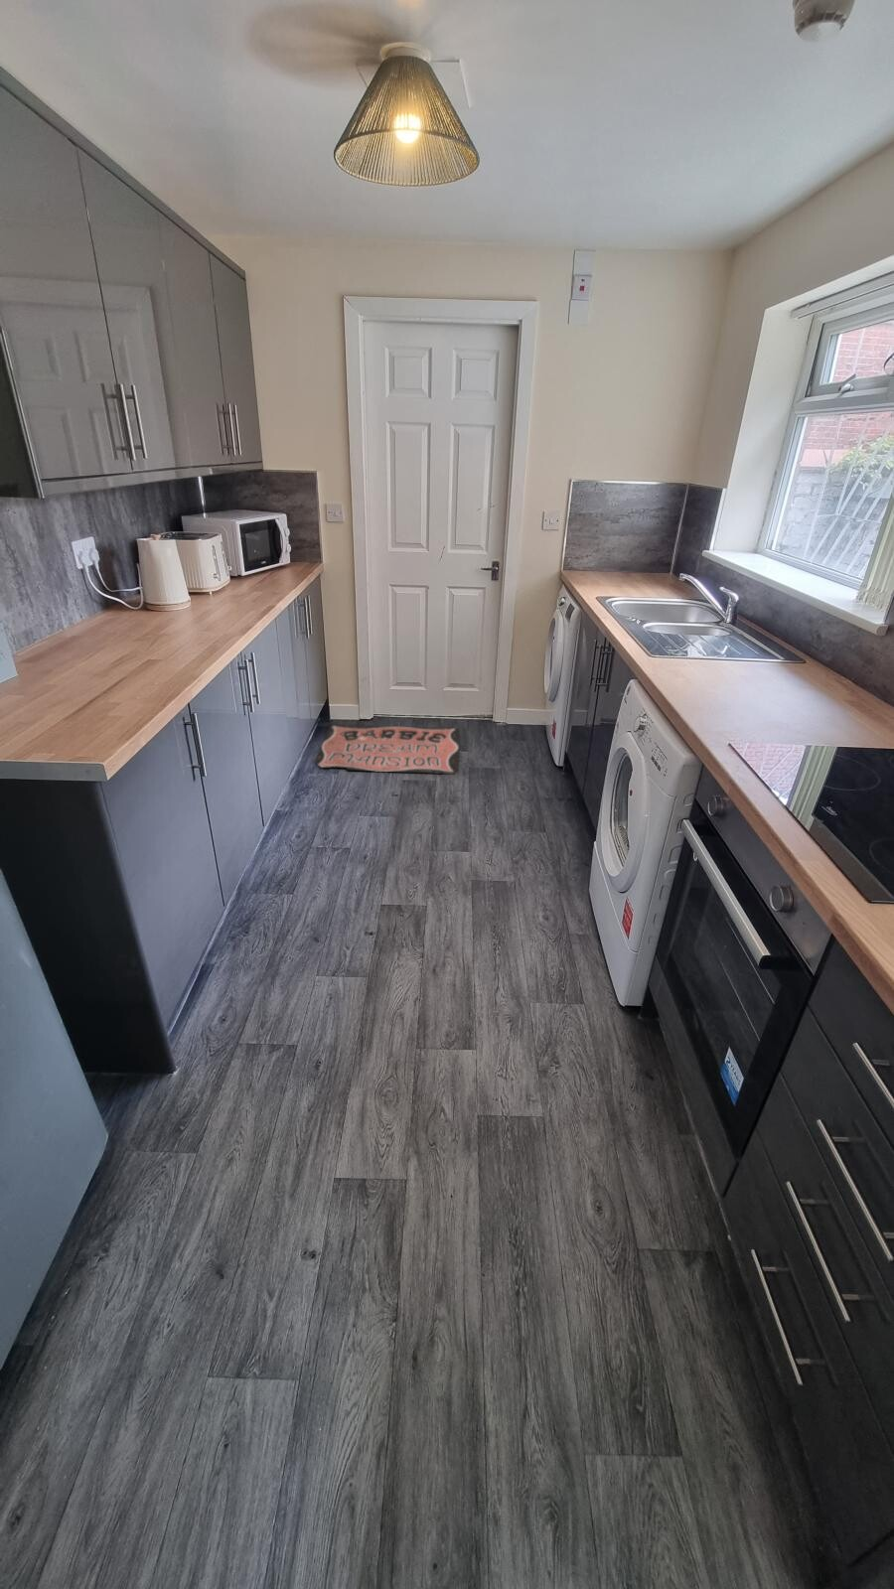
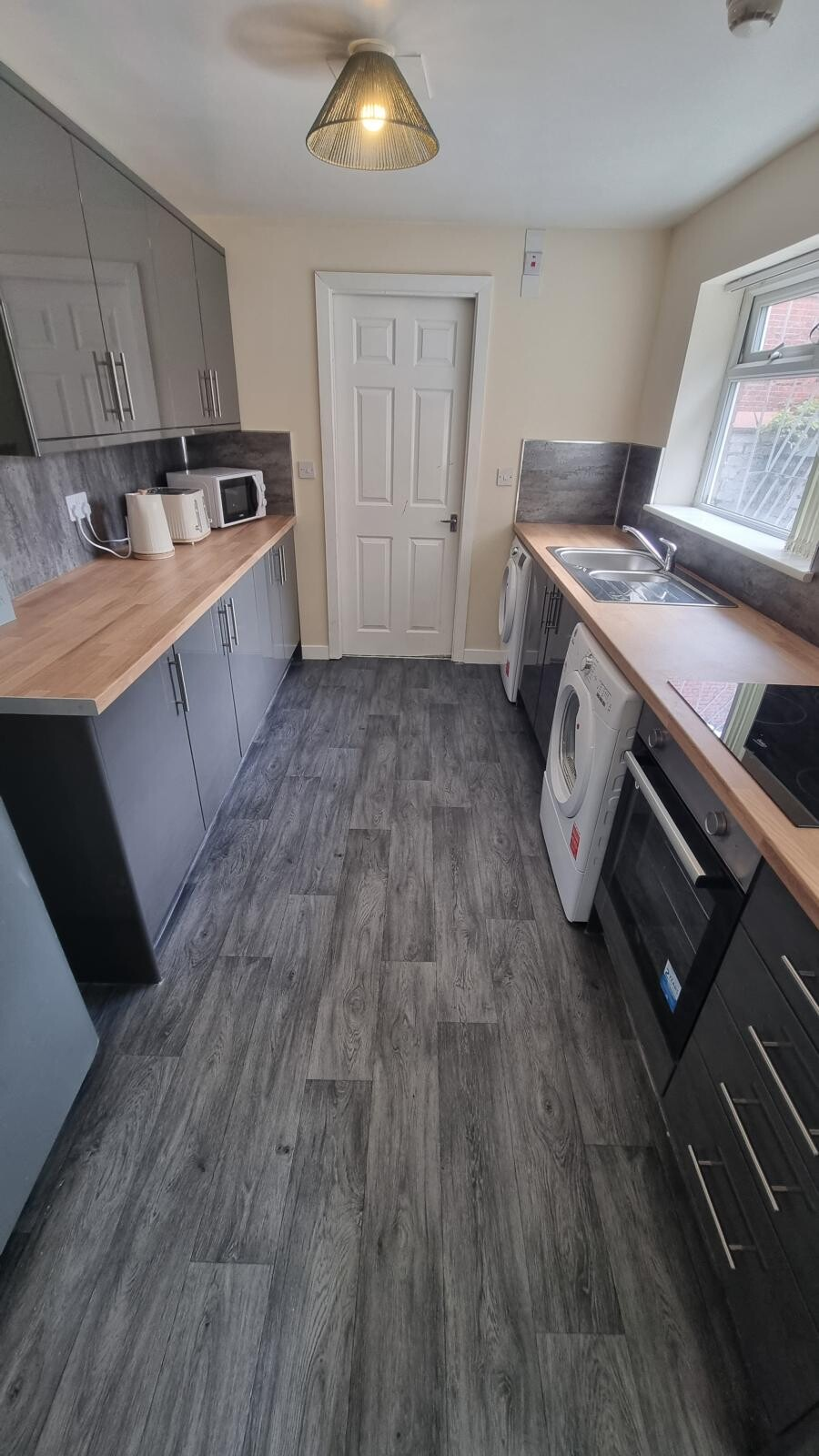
- text sign (391, 745)
